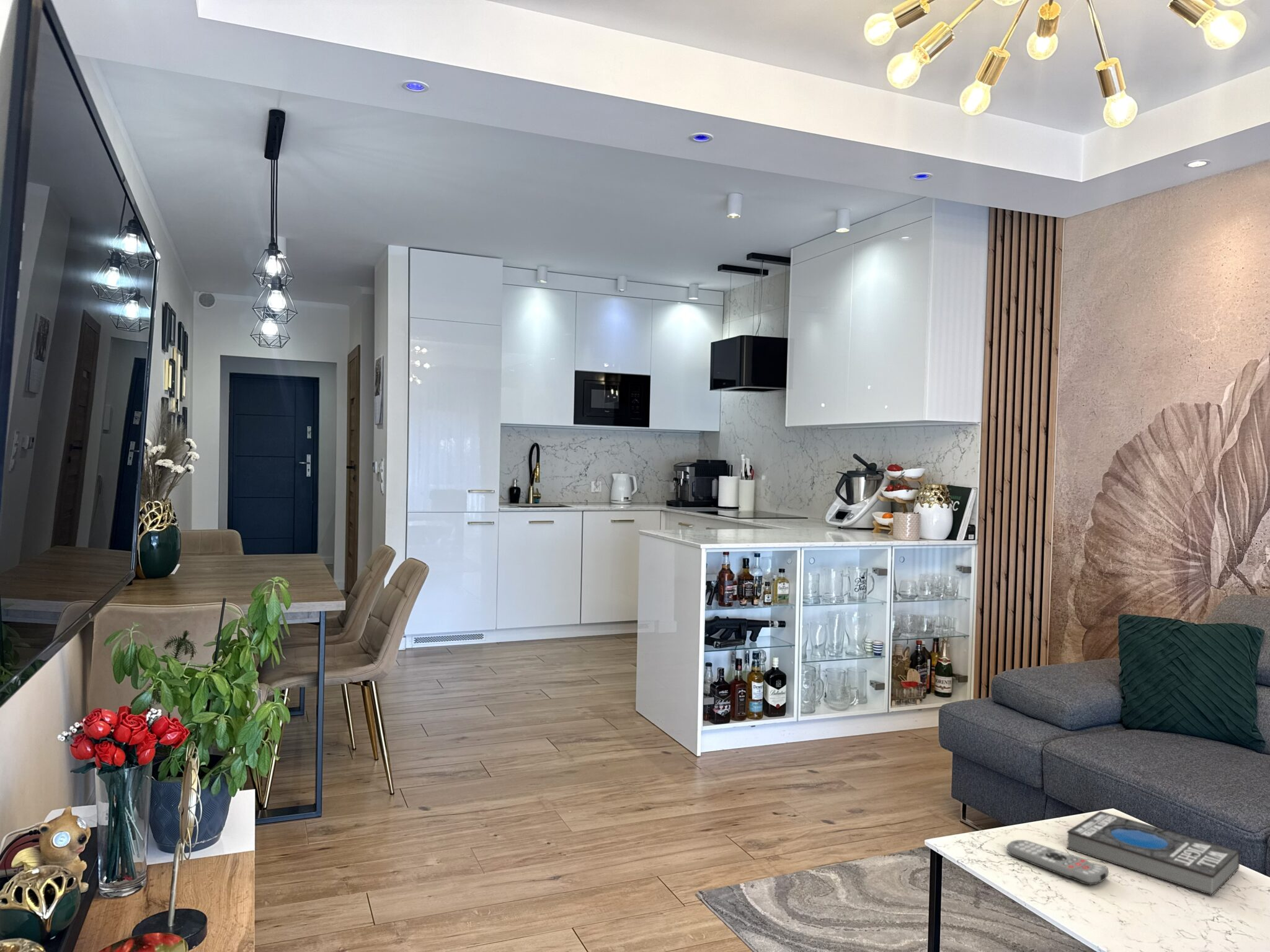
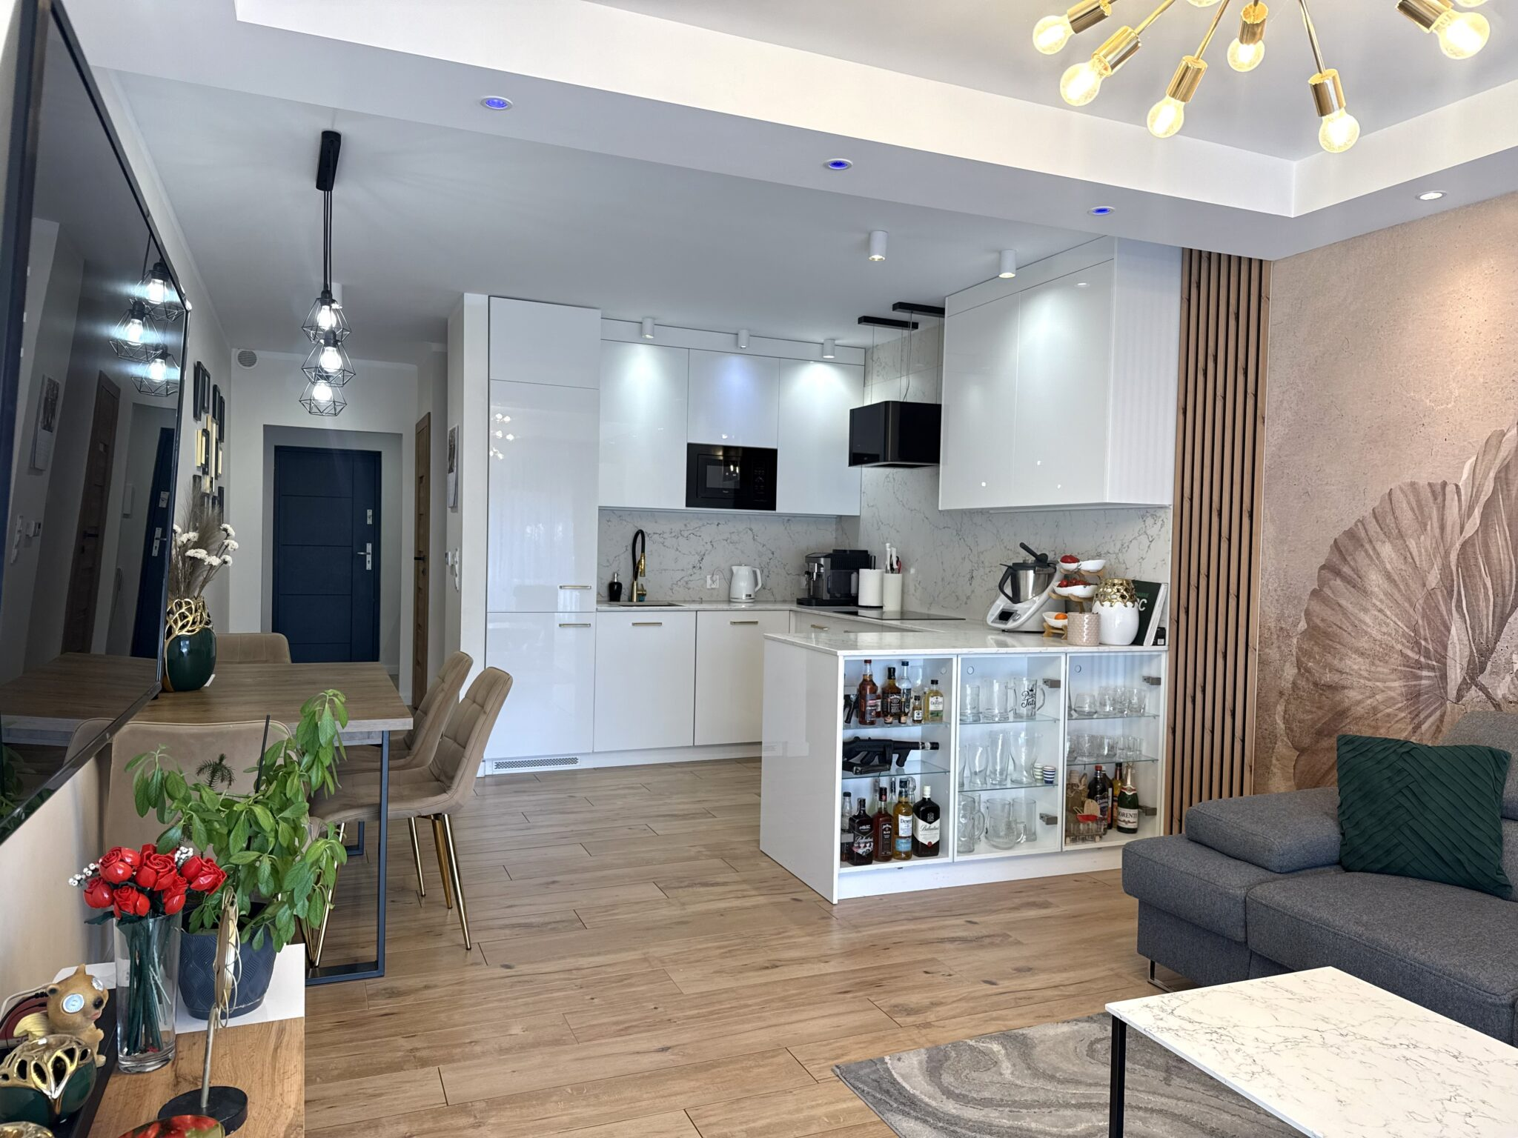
- book (1151, 848)
- remote control (1054, 860)
